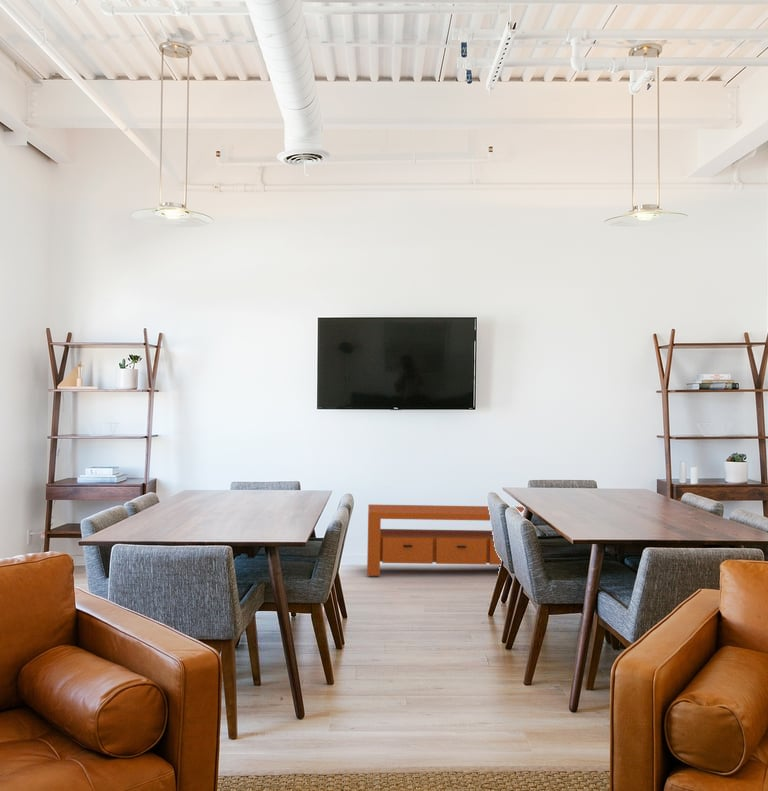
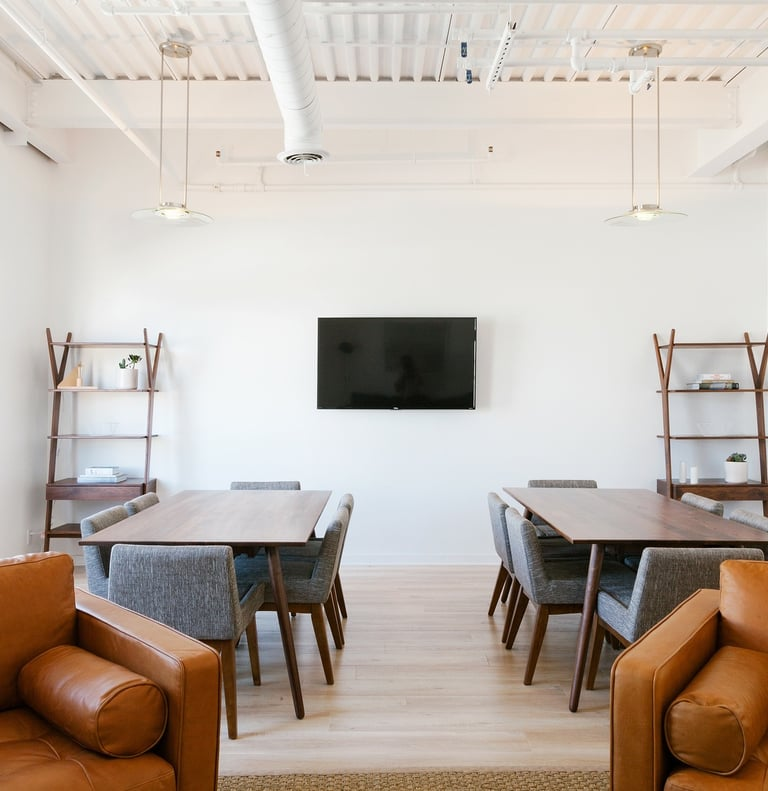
- media console (458, 540)
